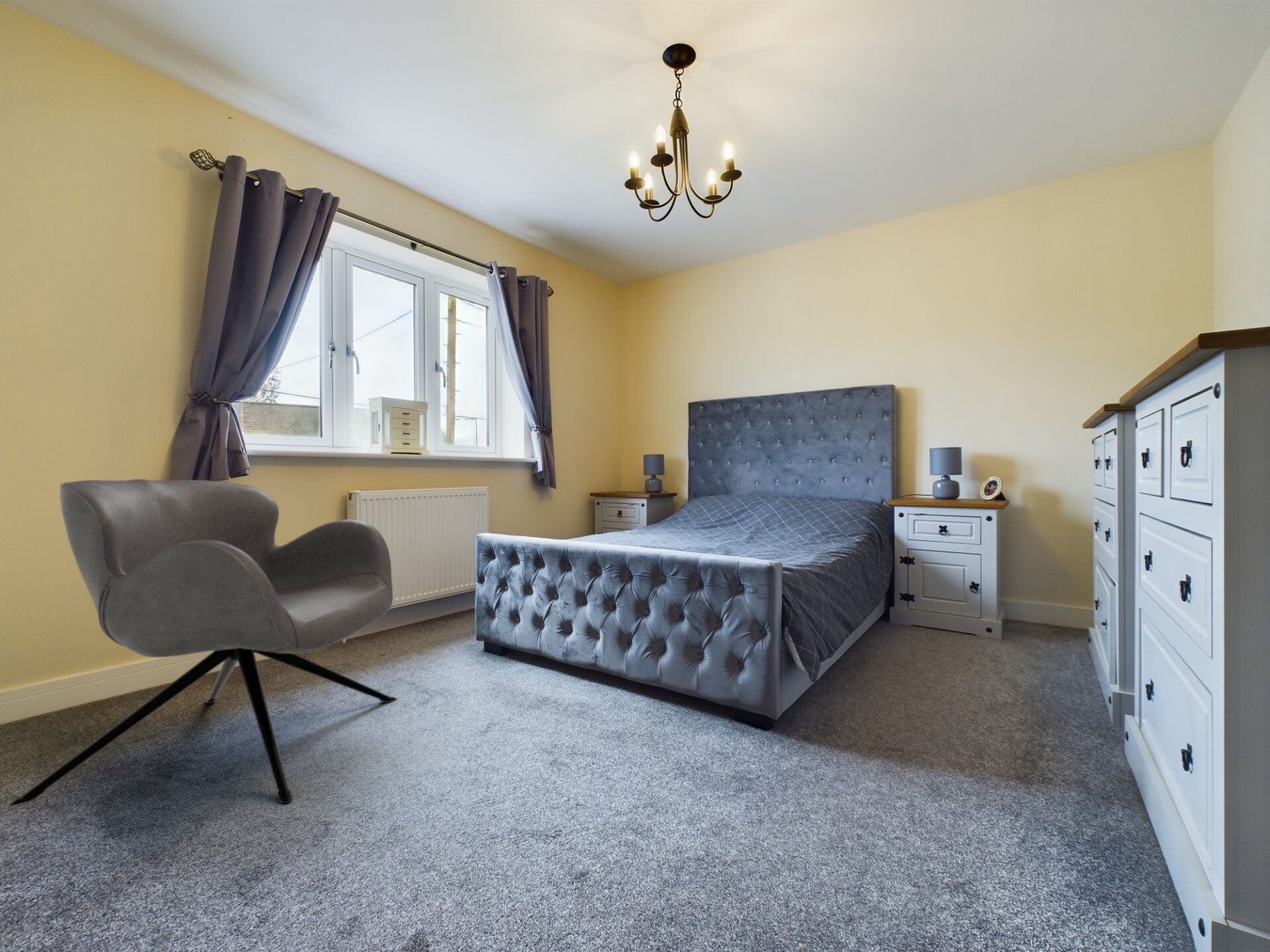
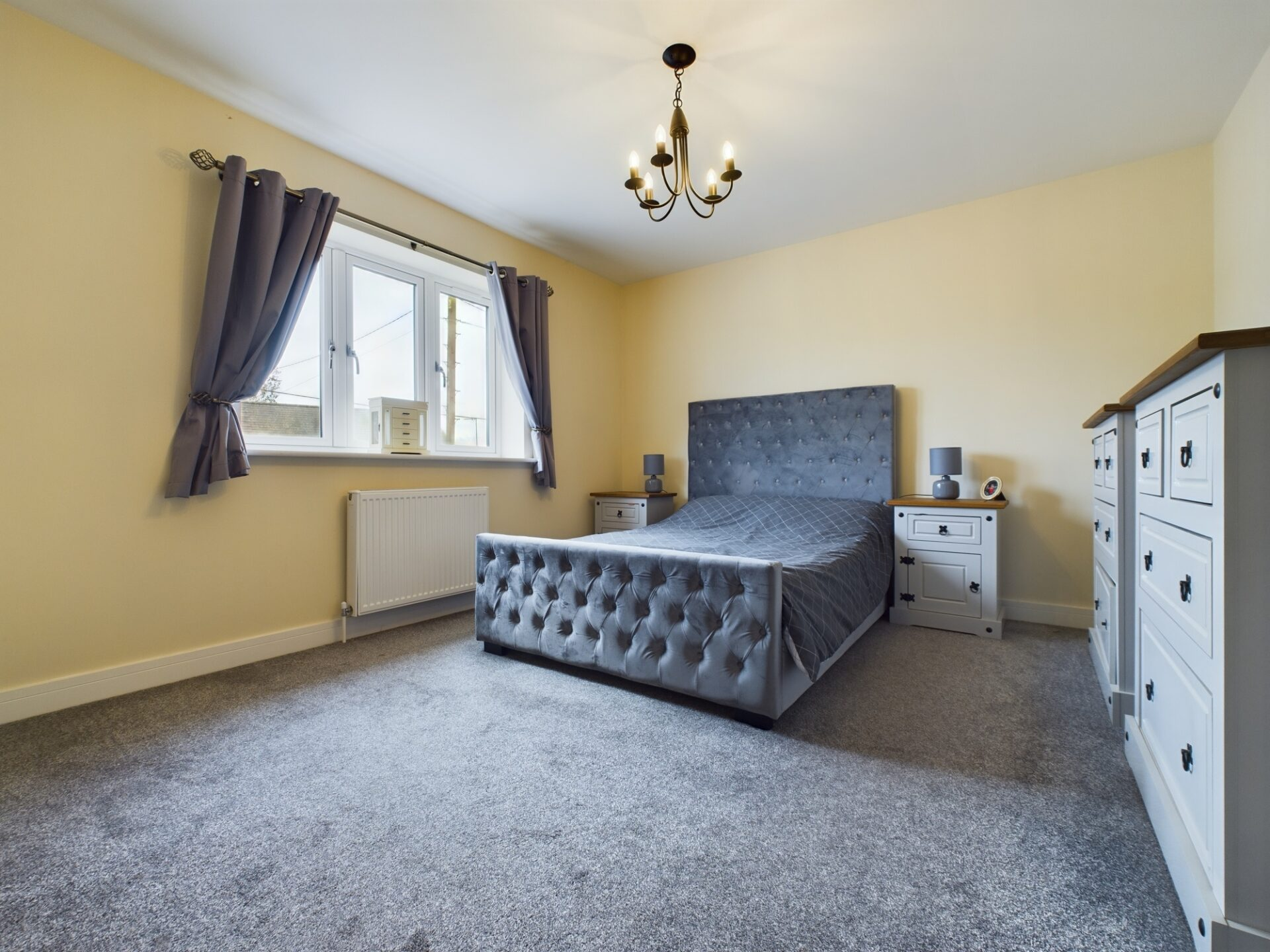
- armchair (245, 610)
